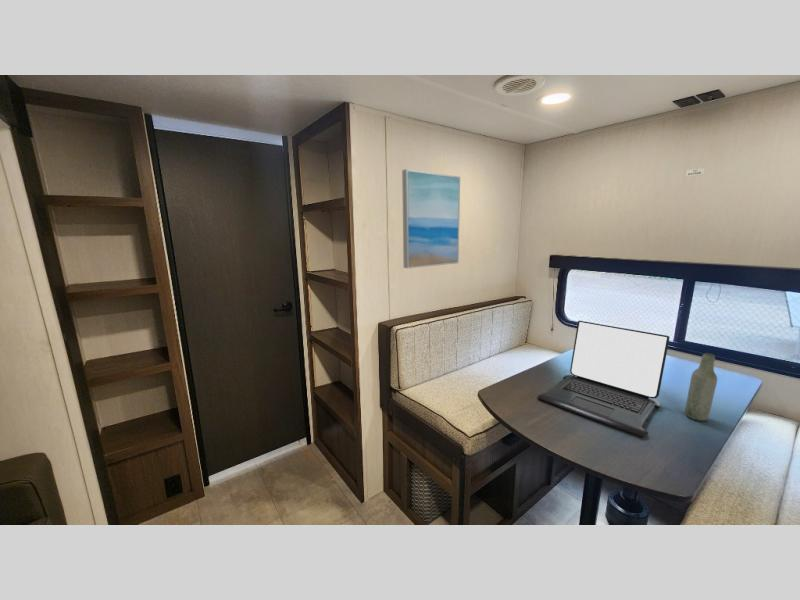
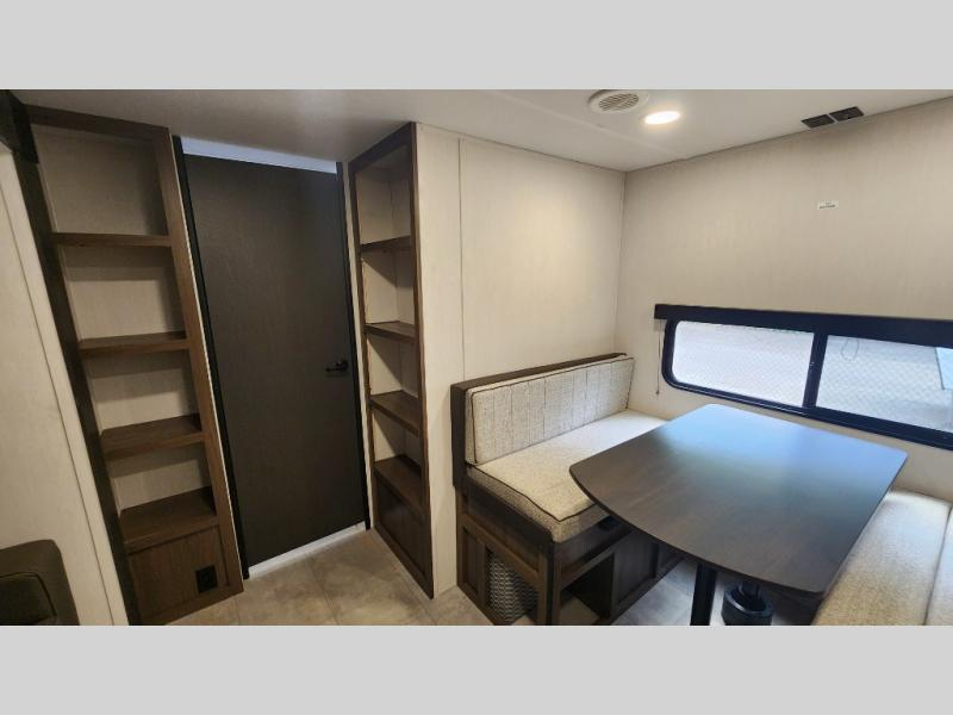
- bottle (702, 386)
- laptop (603, 369)
- wall art (432, 220)
